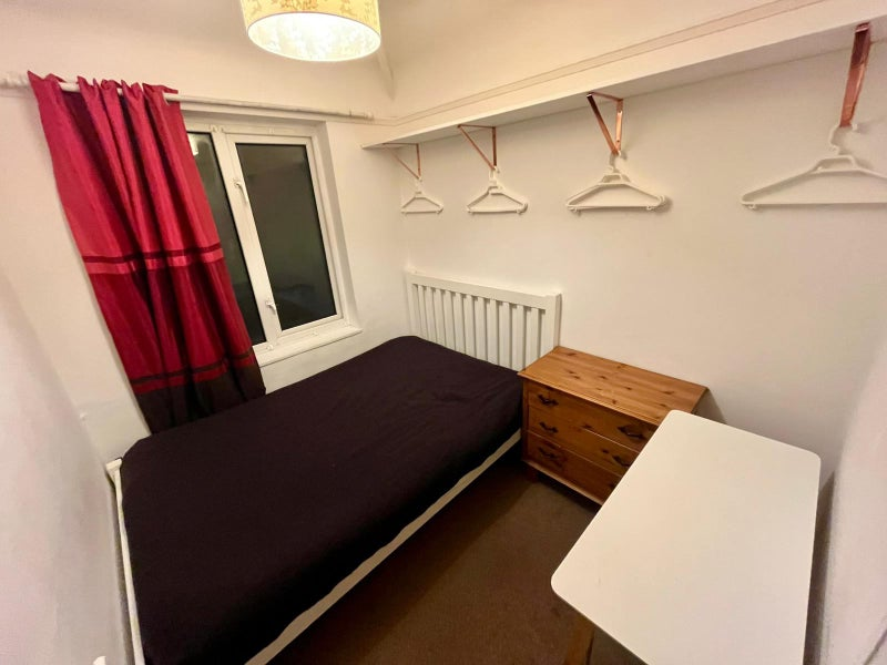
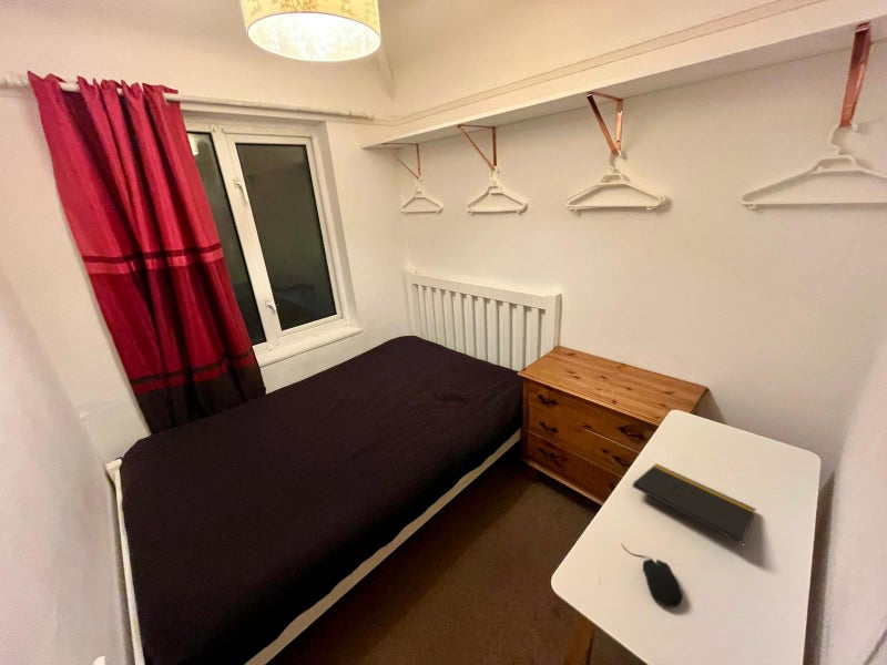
+ notepad (691, 498)
+ computer mouse (651, 567)
